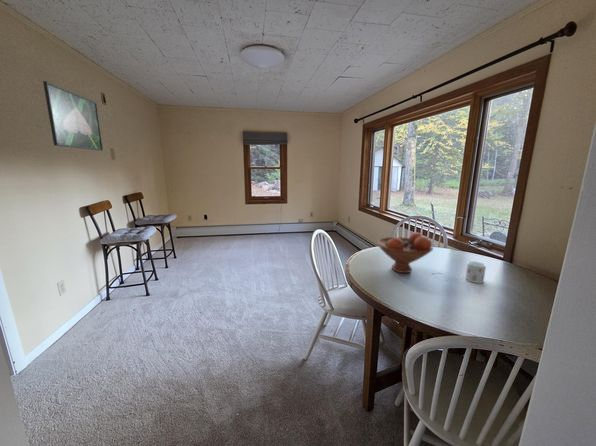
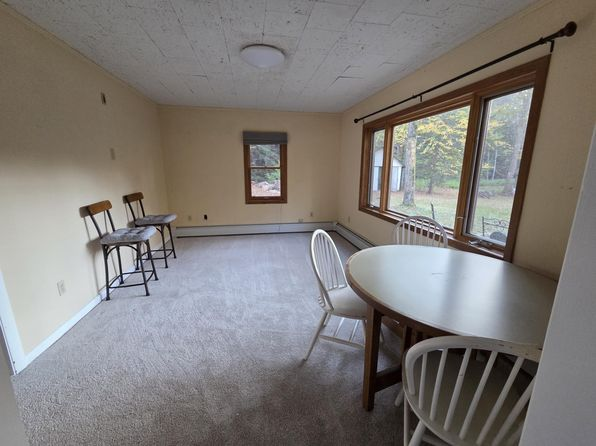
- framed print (77, 121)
- mug (475, 270)
- fruit bowl (403, 251)
